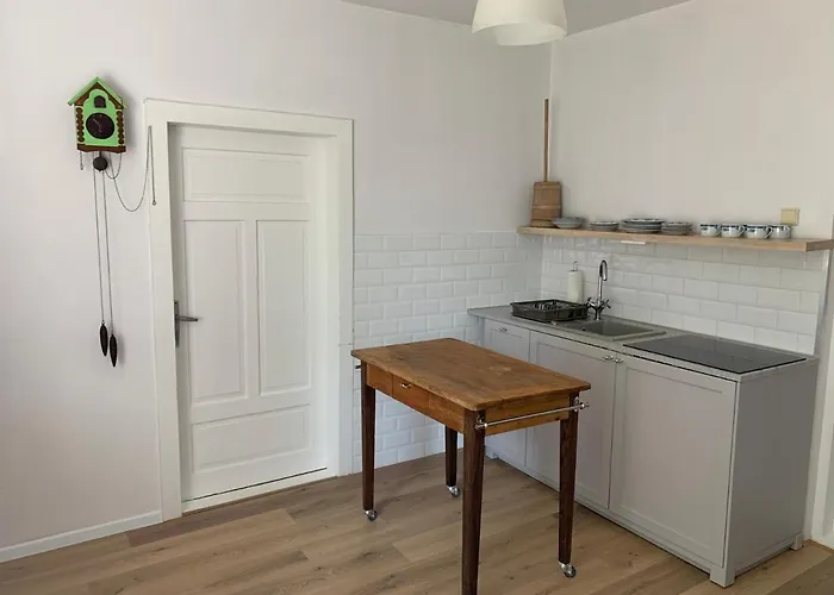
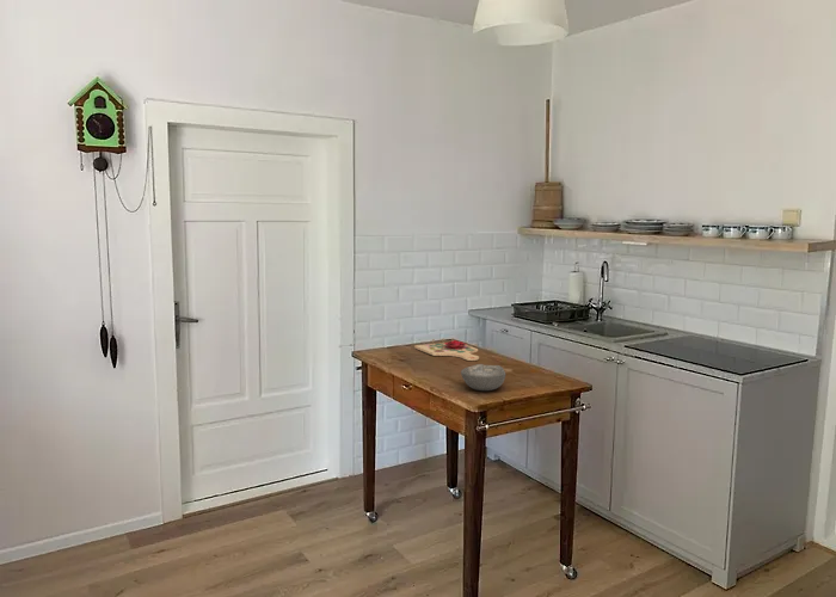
+ bowl (482, 378)
+ cutting board (454, 347)
